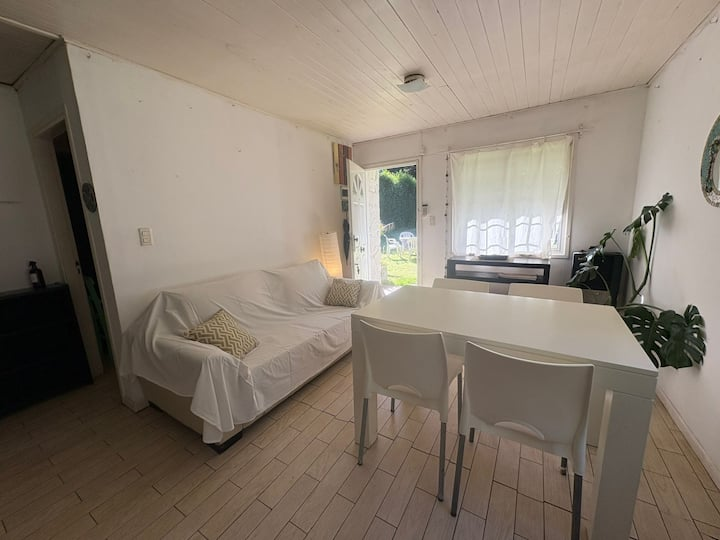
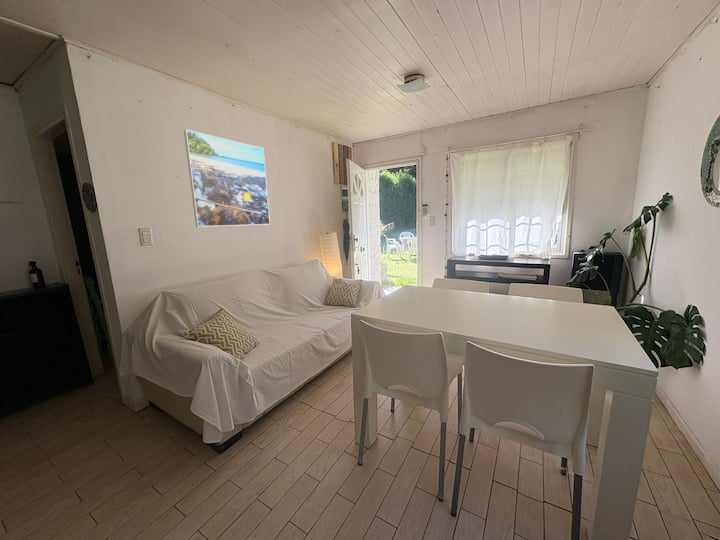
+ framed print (232, 183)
